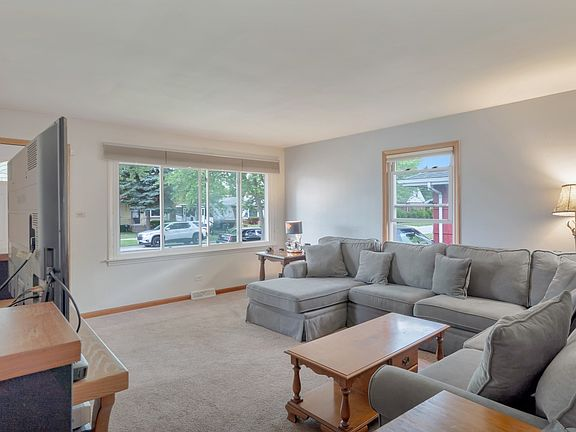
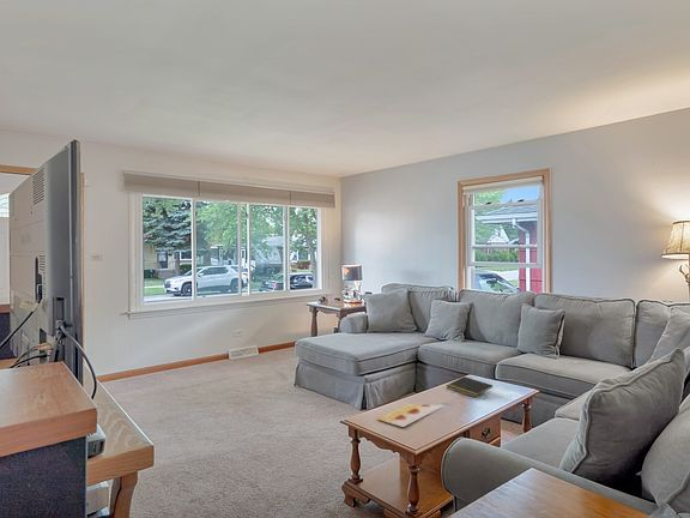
+ painting (413, 410)
+ notepad (468, 386)
